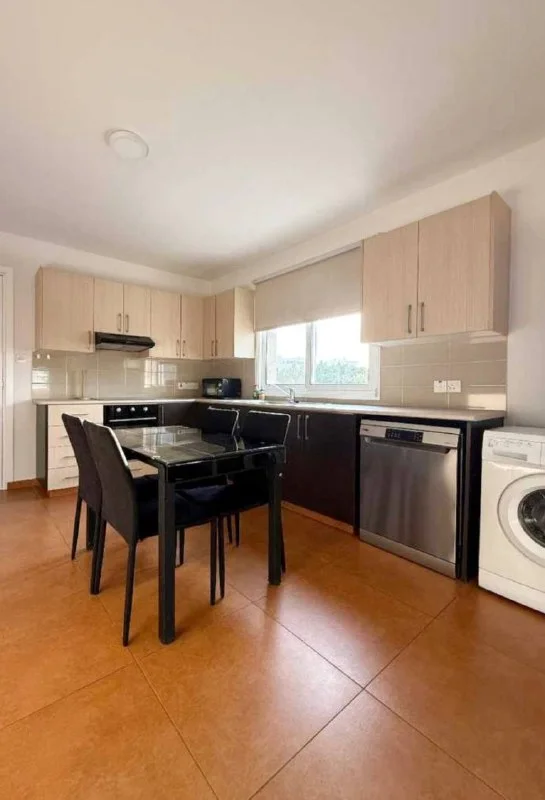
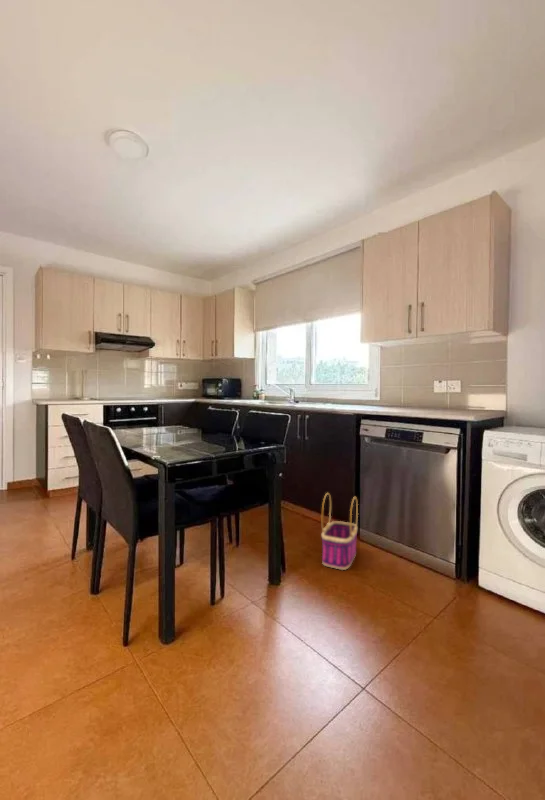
+ basket (340, 526)
